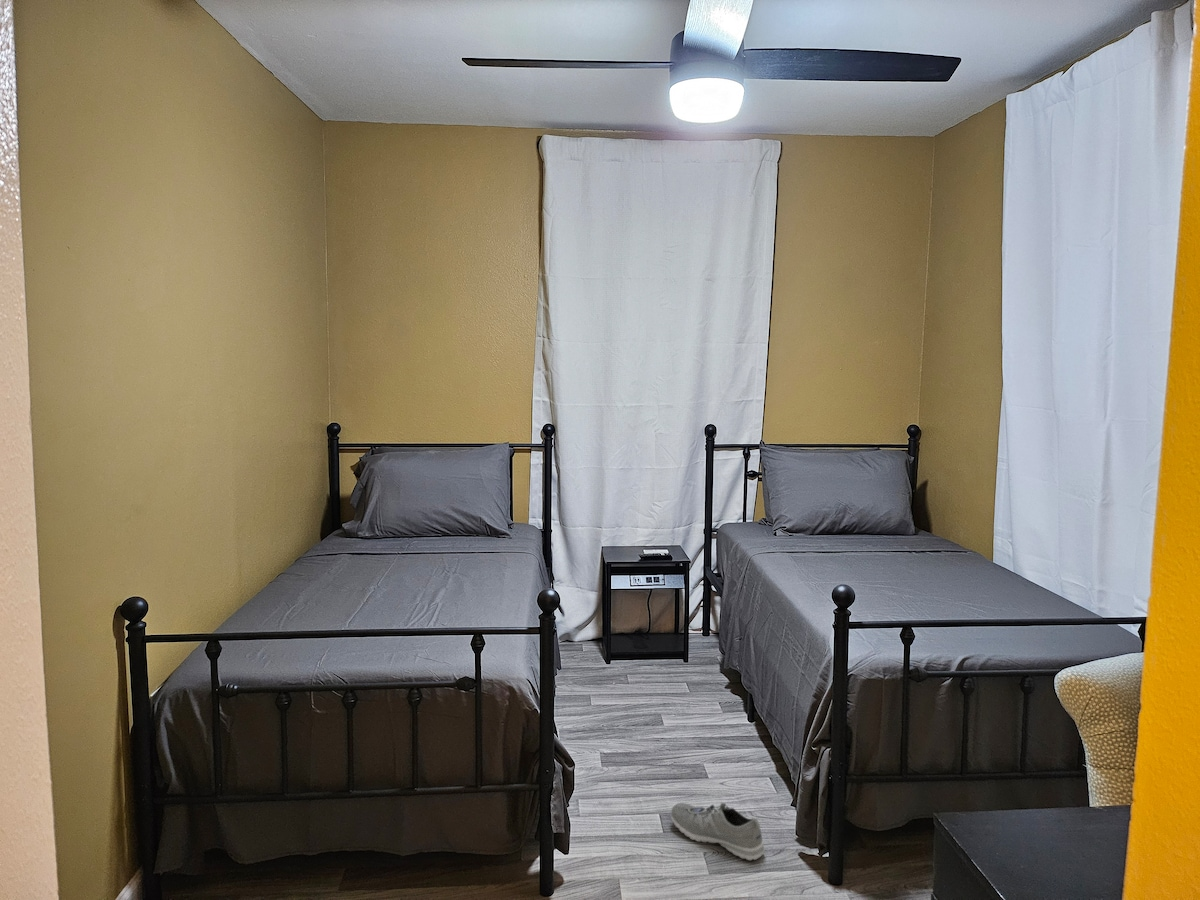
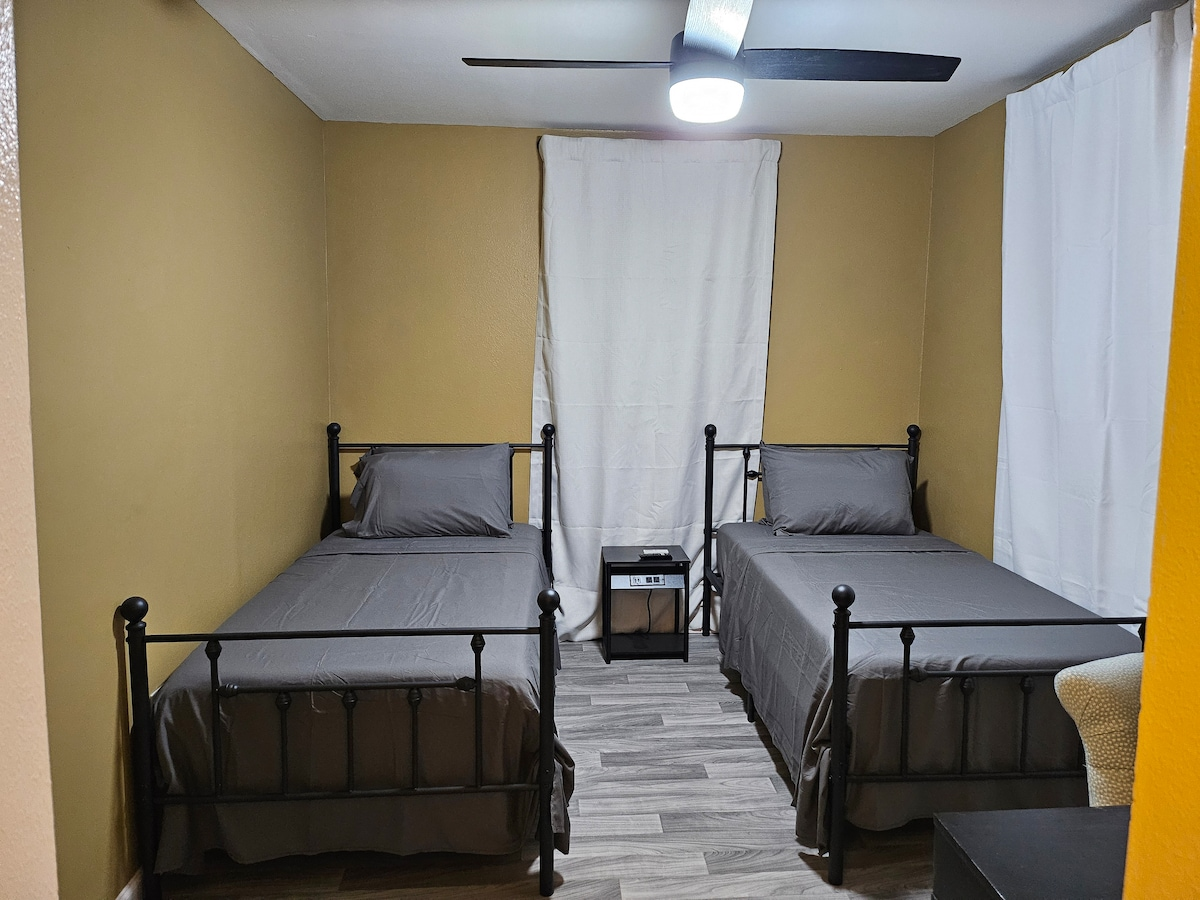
- sneaker (718, 818)
